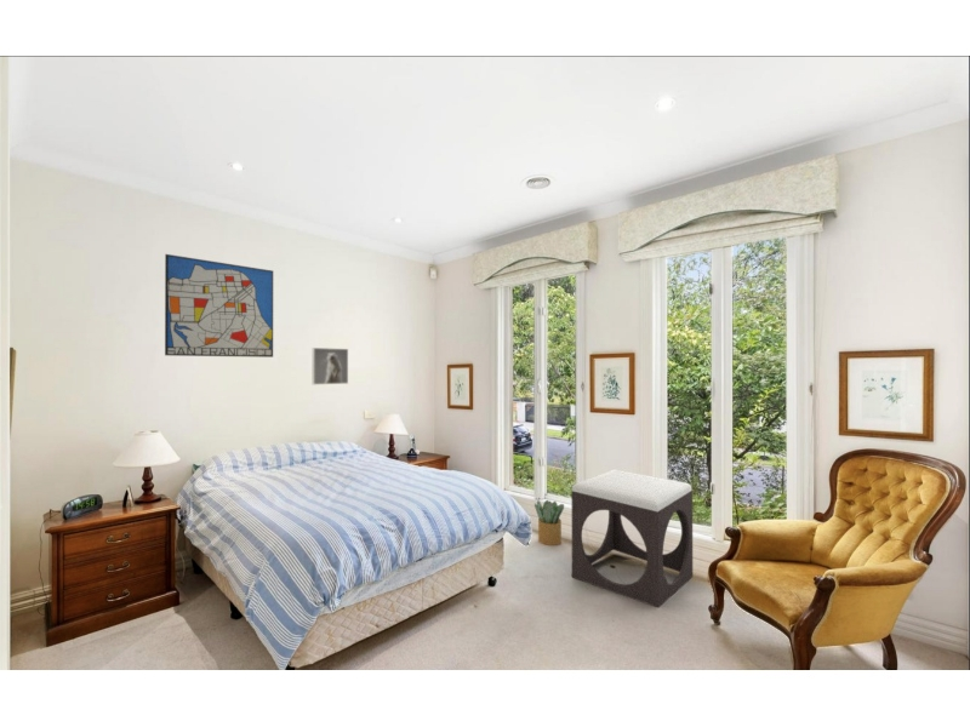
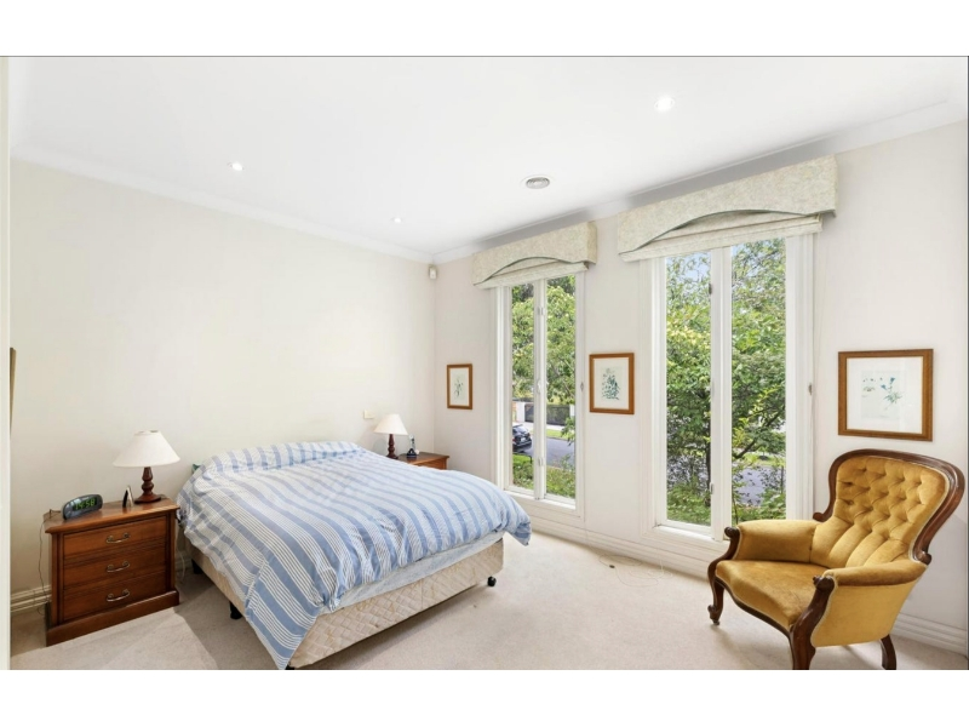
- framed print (330, 366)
- potted plant (548, 521)
- wall art (223, 309)
- footstool (634, 526)
